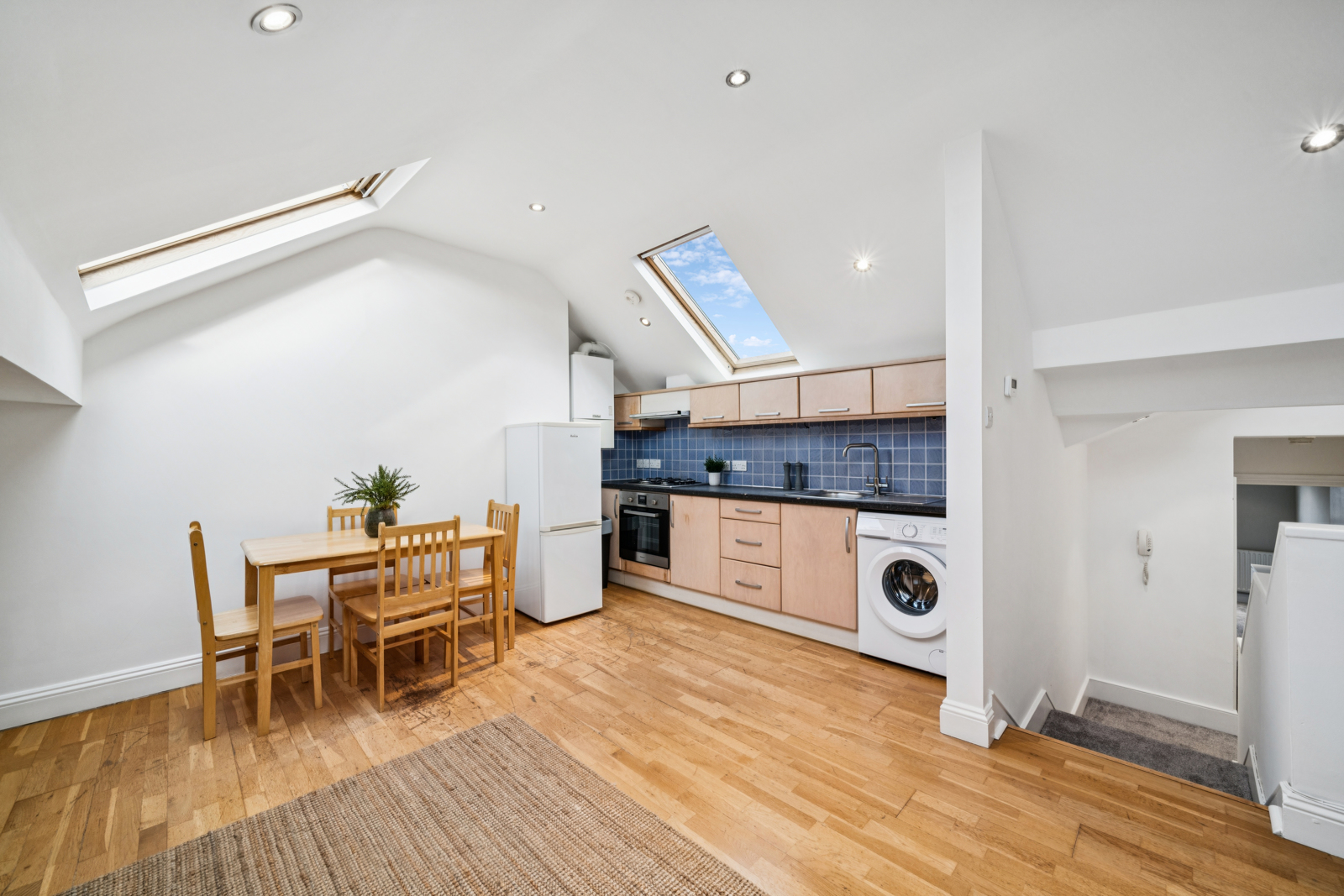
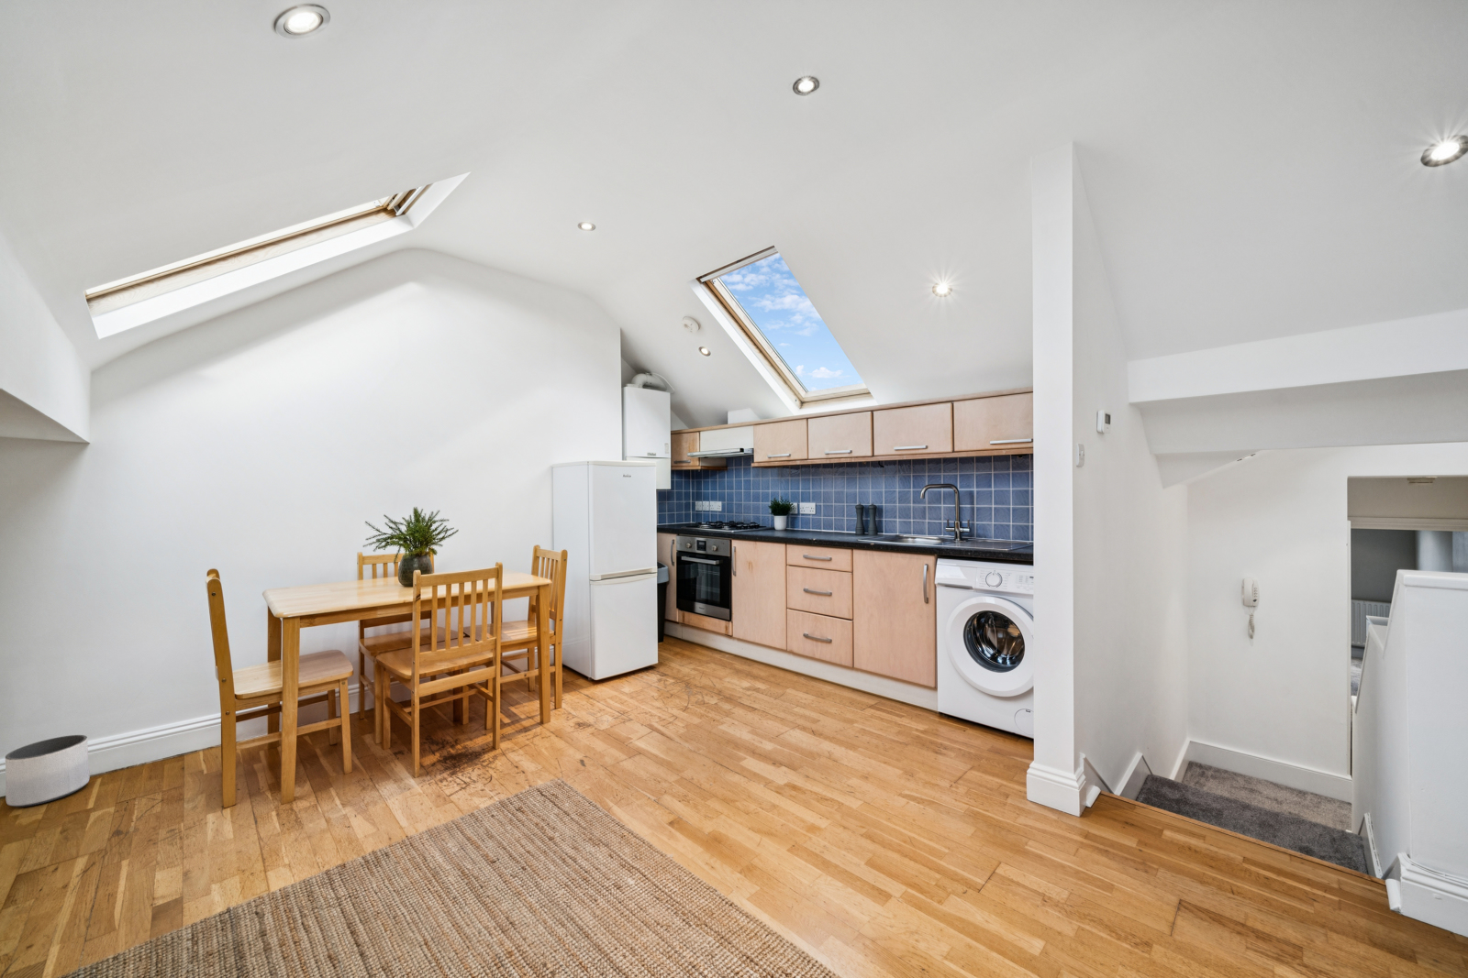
+ planter (48, 770)
